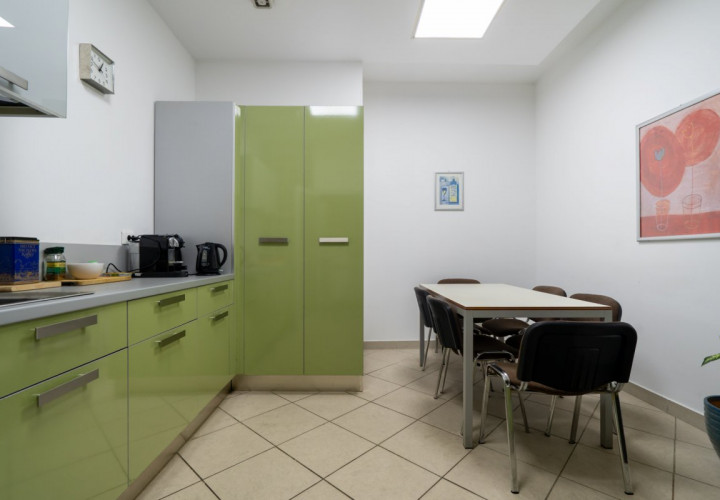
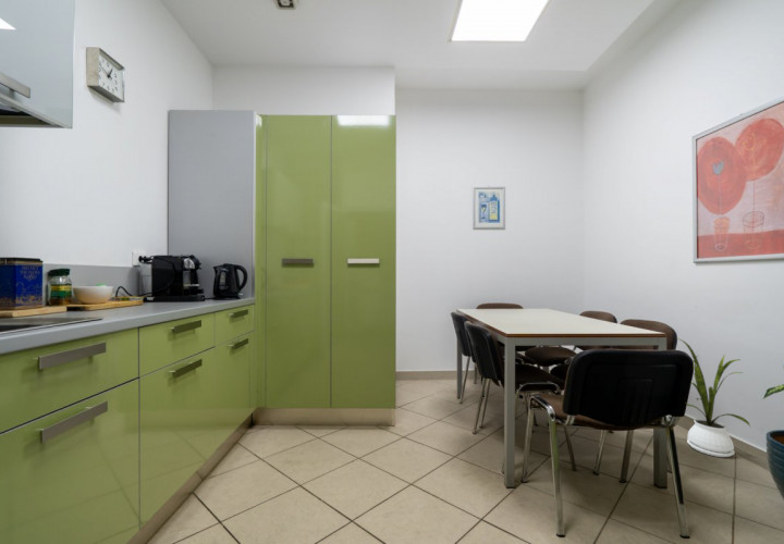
+ house plant (706, 395)
